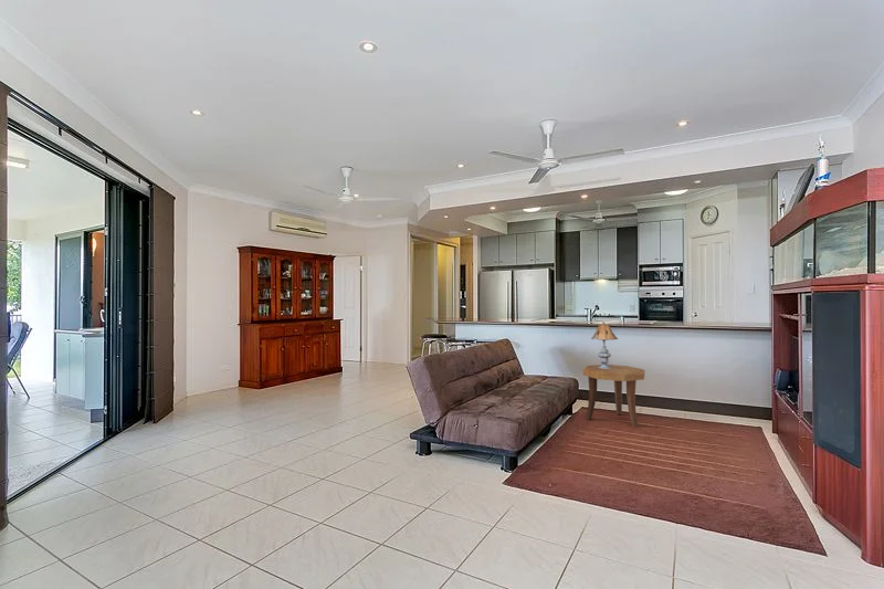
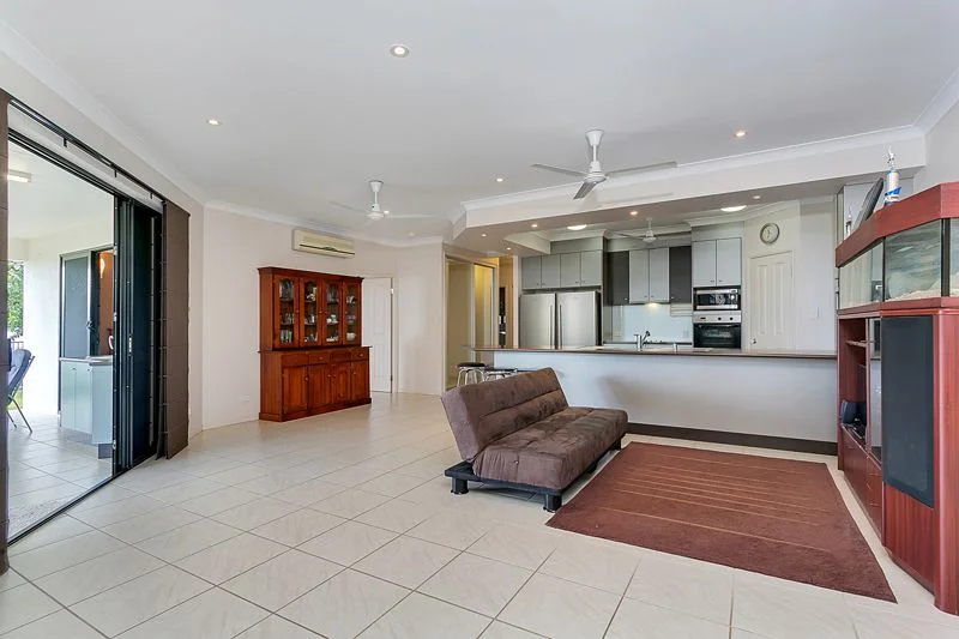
- side table (614, 393)
- table lamp (603, 344)
